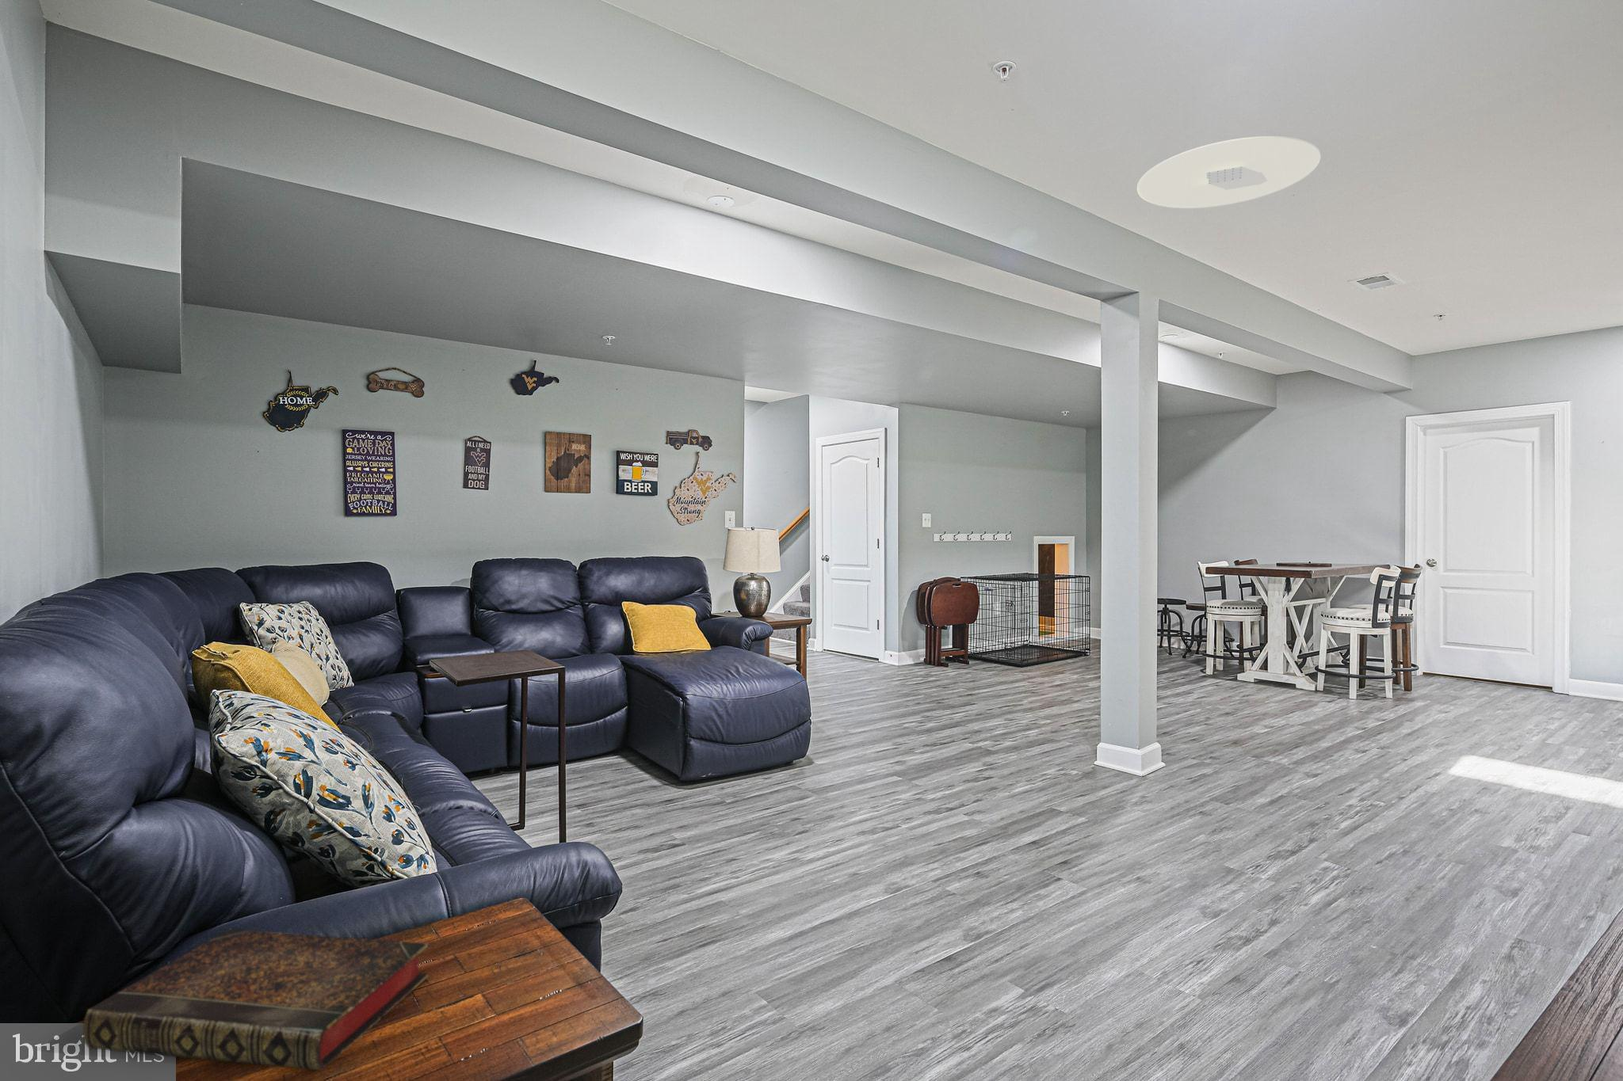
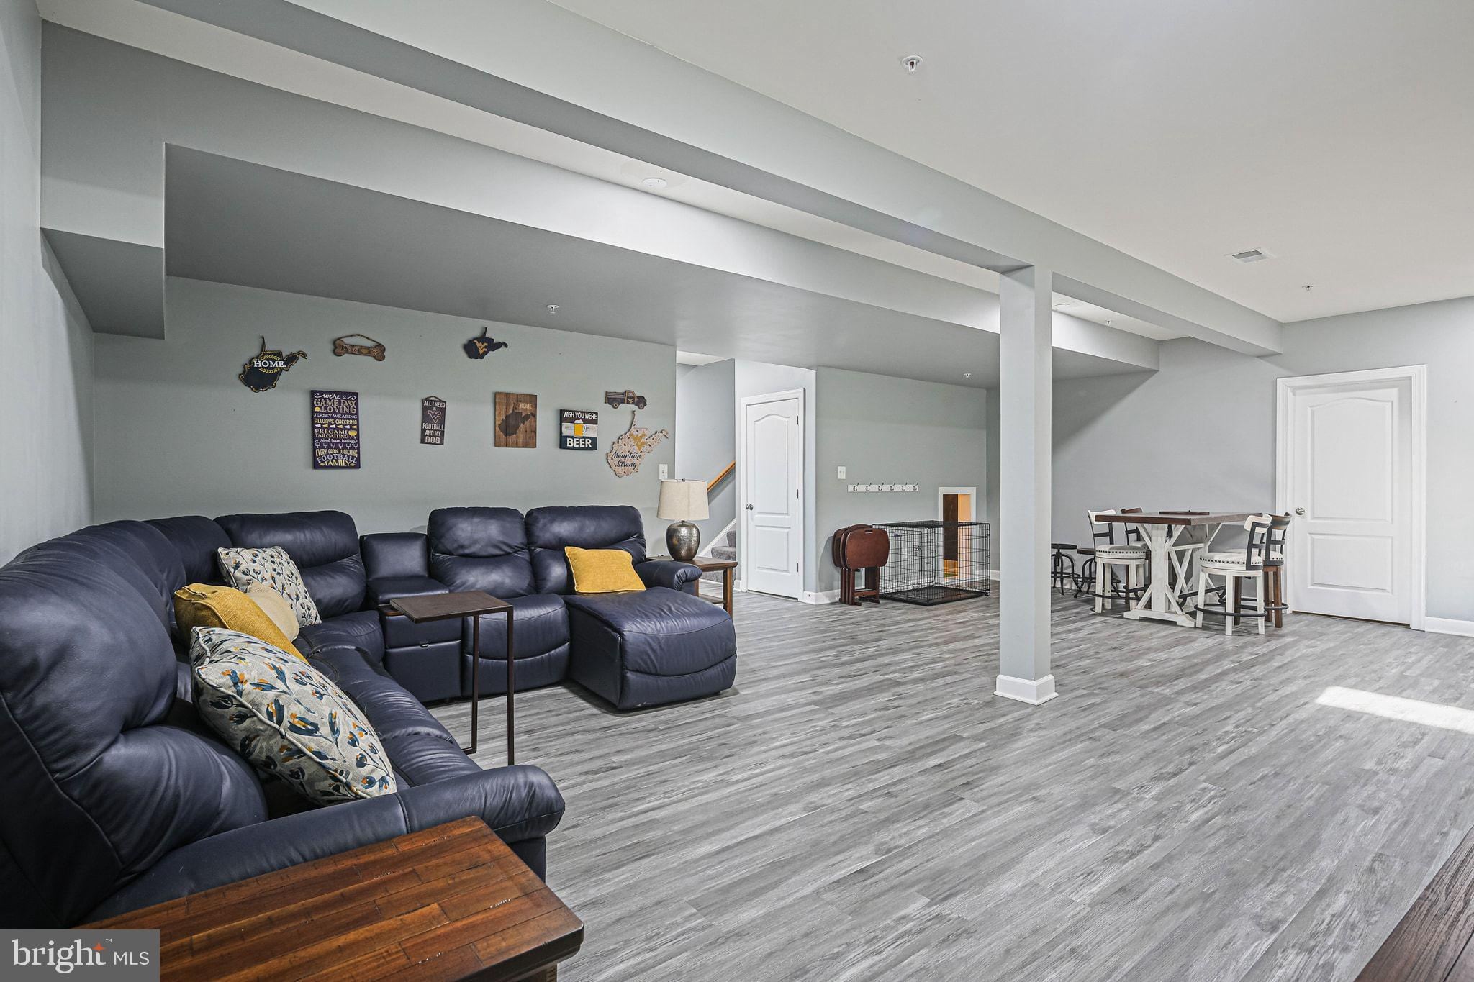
- ceiling light (1225, 168)
- book (269, 993)
